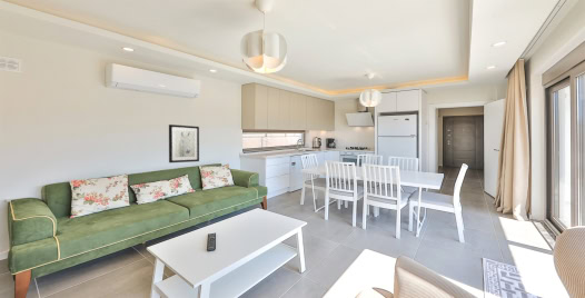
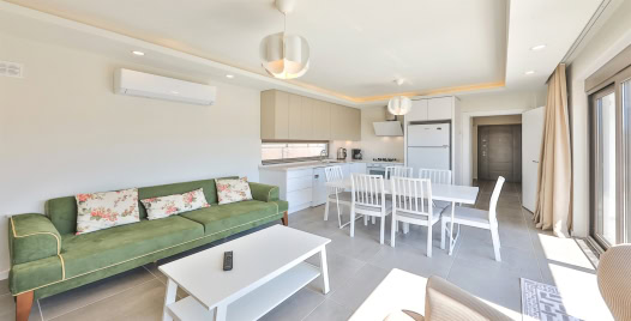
- wall art (185, 143)
